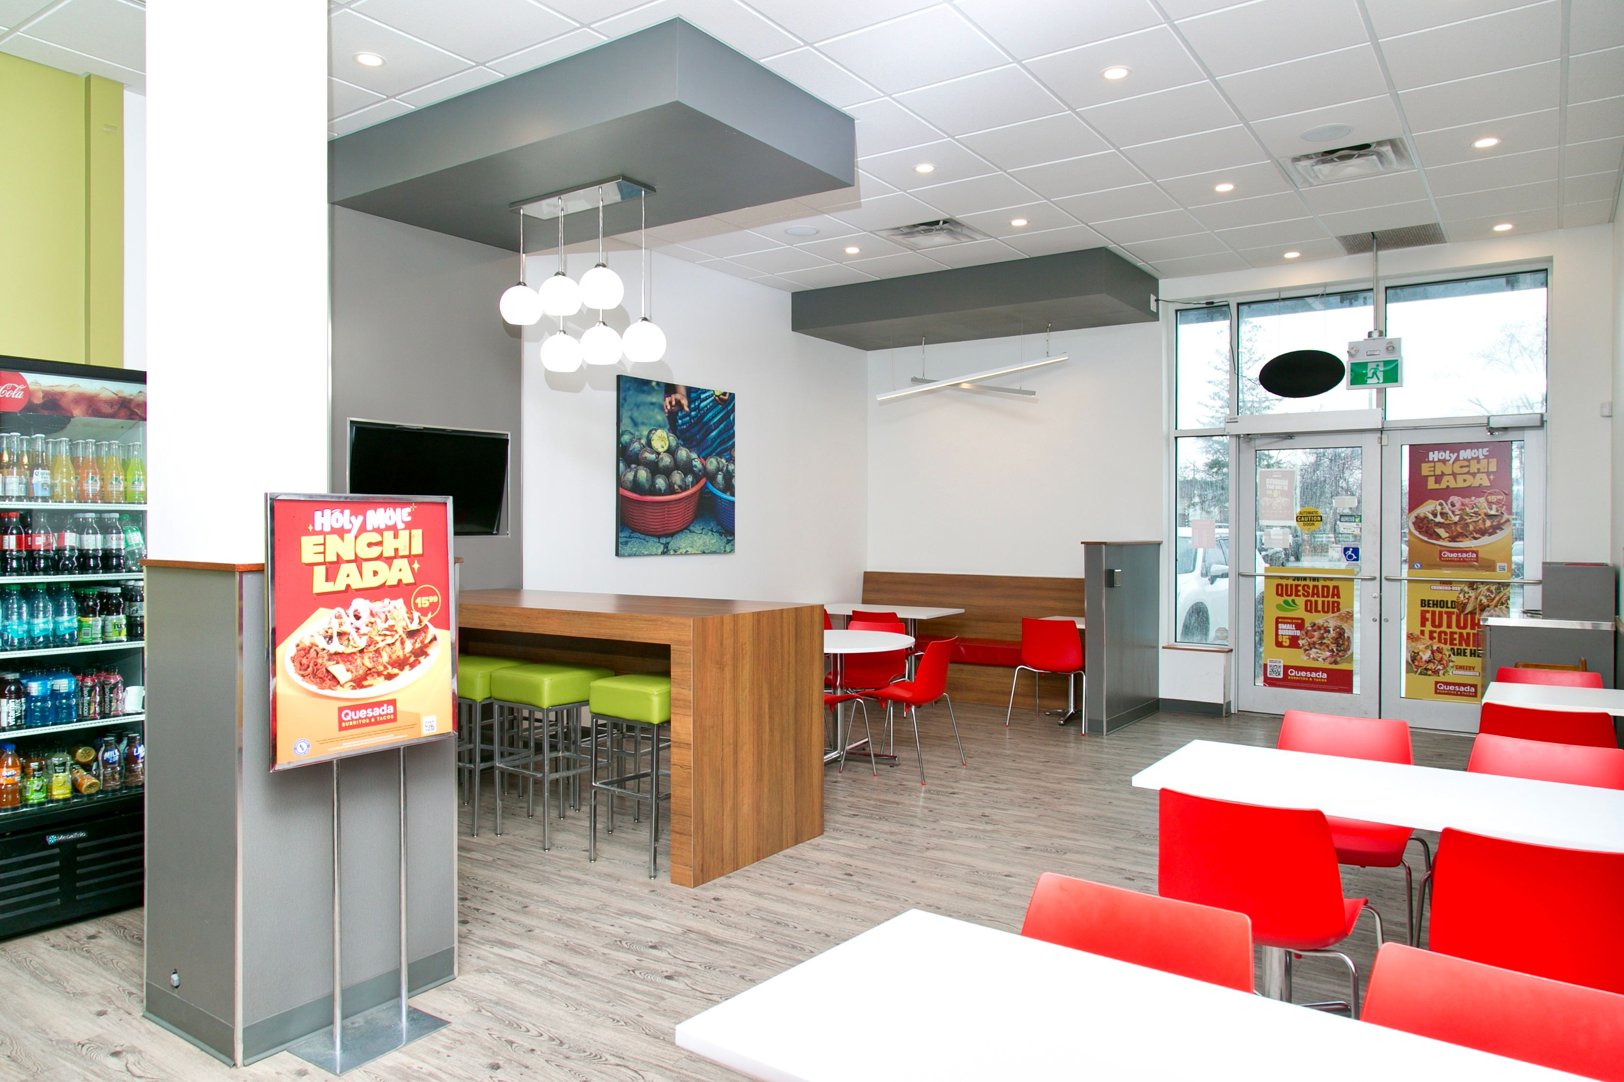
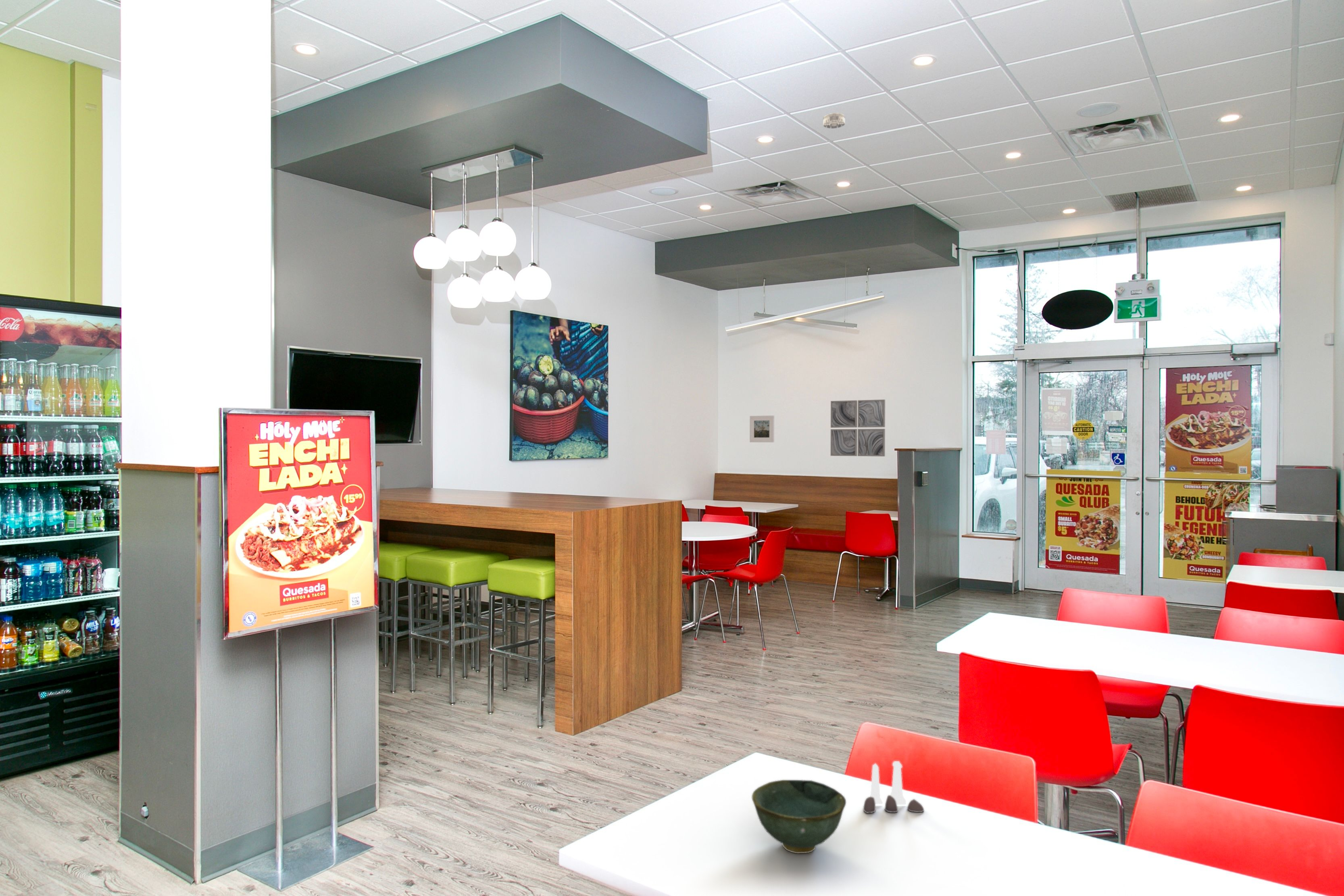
+ bowl (798, 821)
+ smoke detector (834, 120)
+ wall art (857, 427)
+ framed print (762, 429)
+ salt and pepper shaker set (892, 786)
